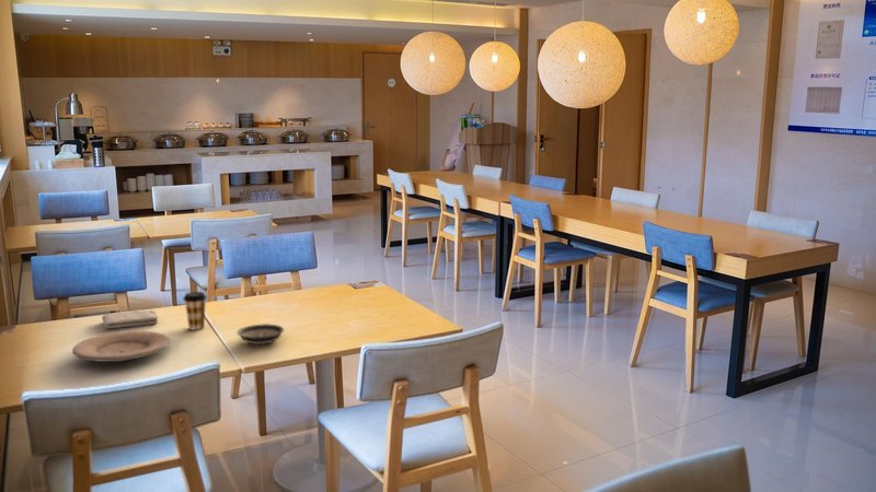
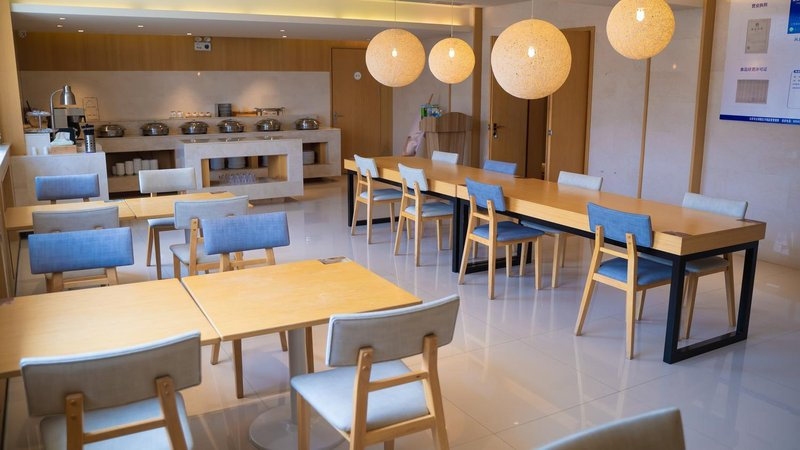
- washcloth (130, 318)
- saucer (261, 336)
- plate (123, 349)
- coffee cup (195, 311)
